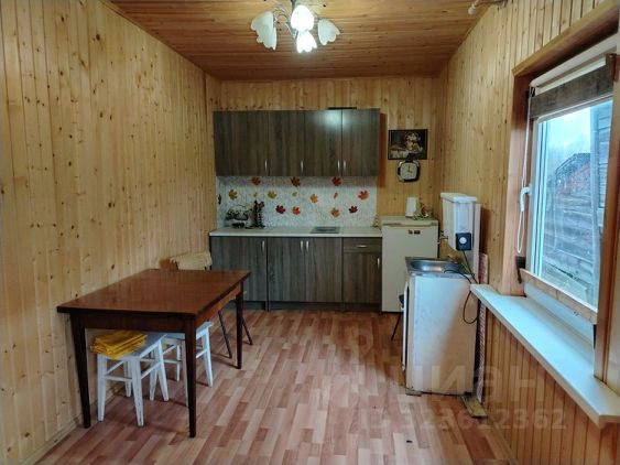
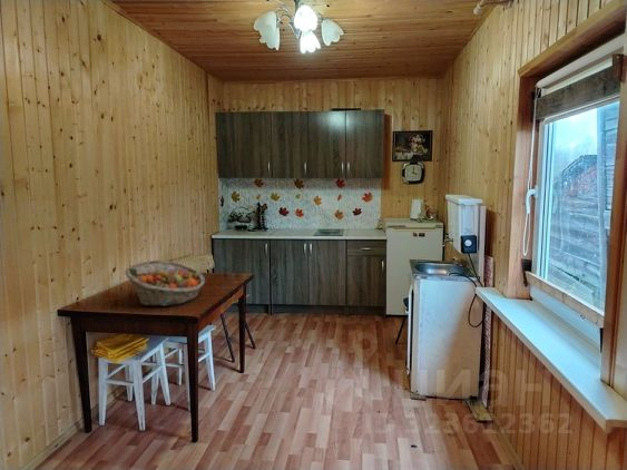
+ fruit basket (166, 281)
